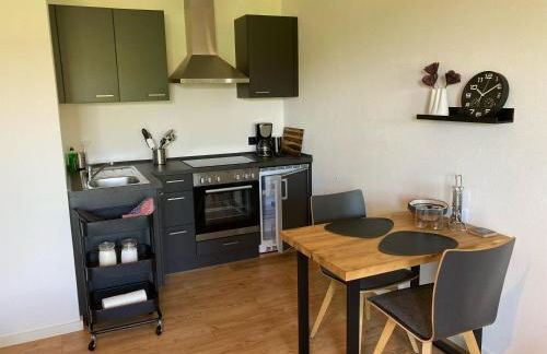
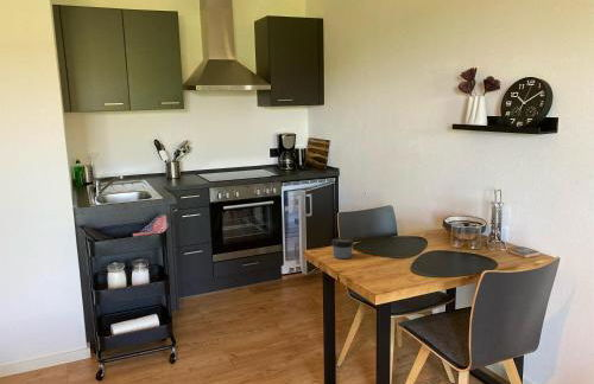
+ jar (342, 248)
